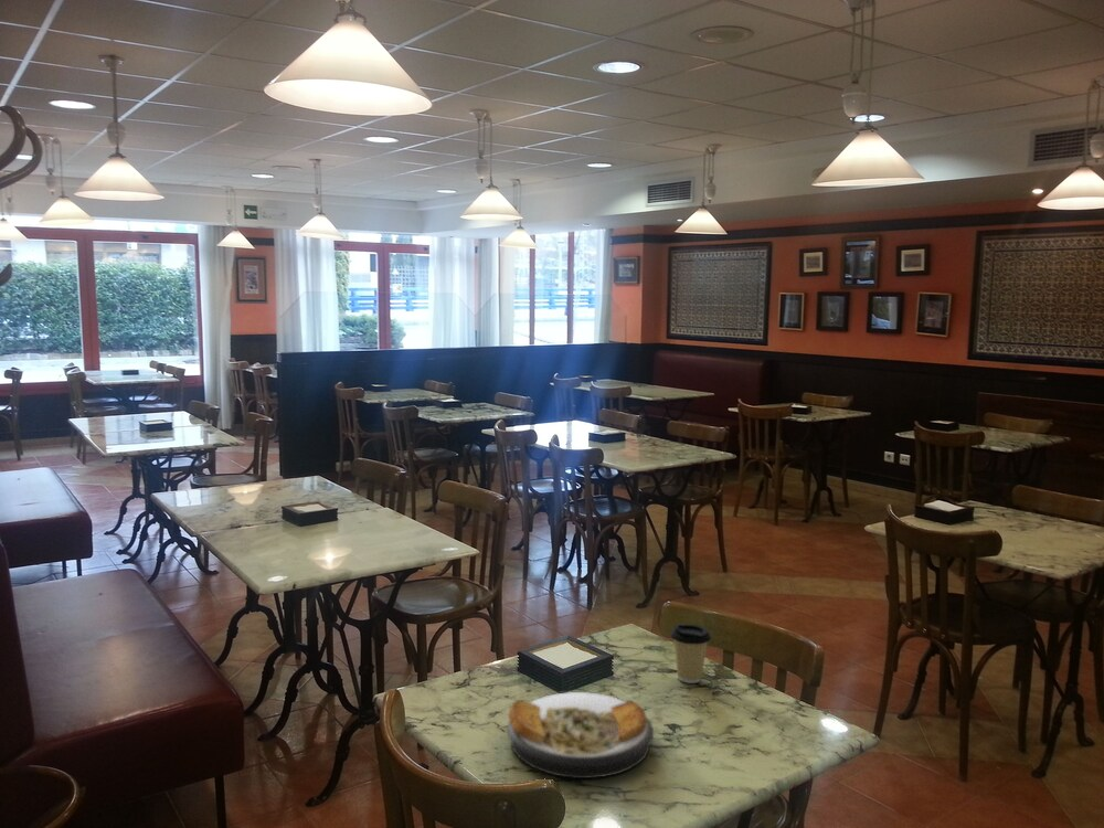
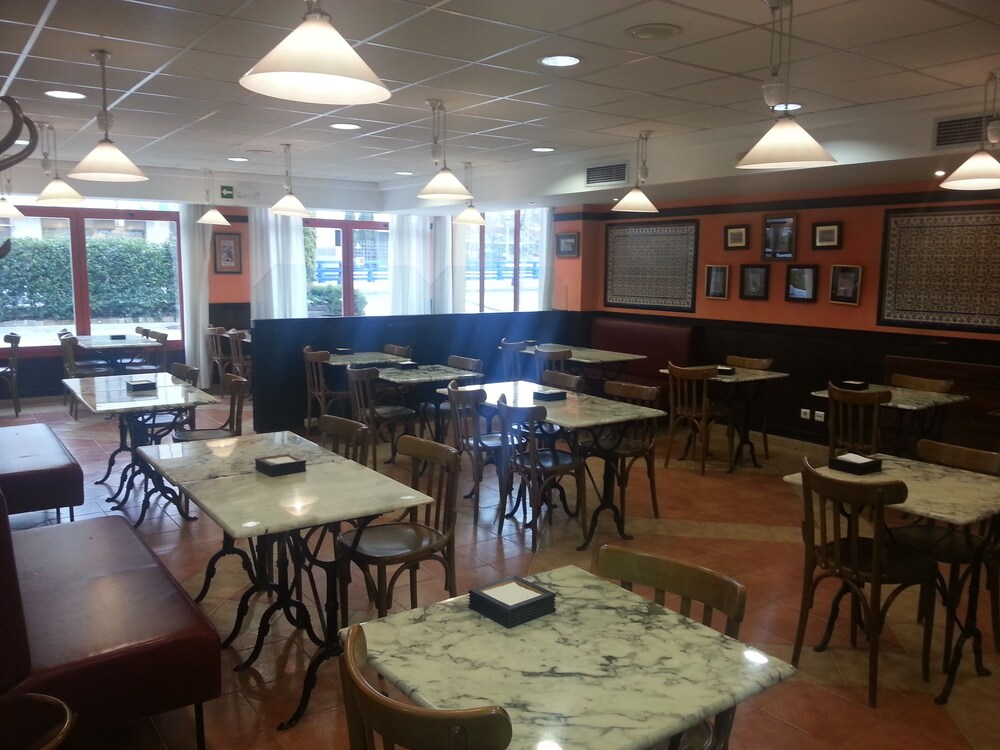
- coffee cup (690, 652)
- plate (580, 725)
